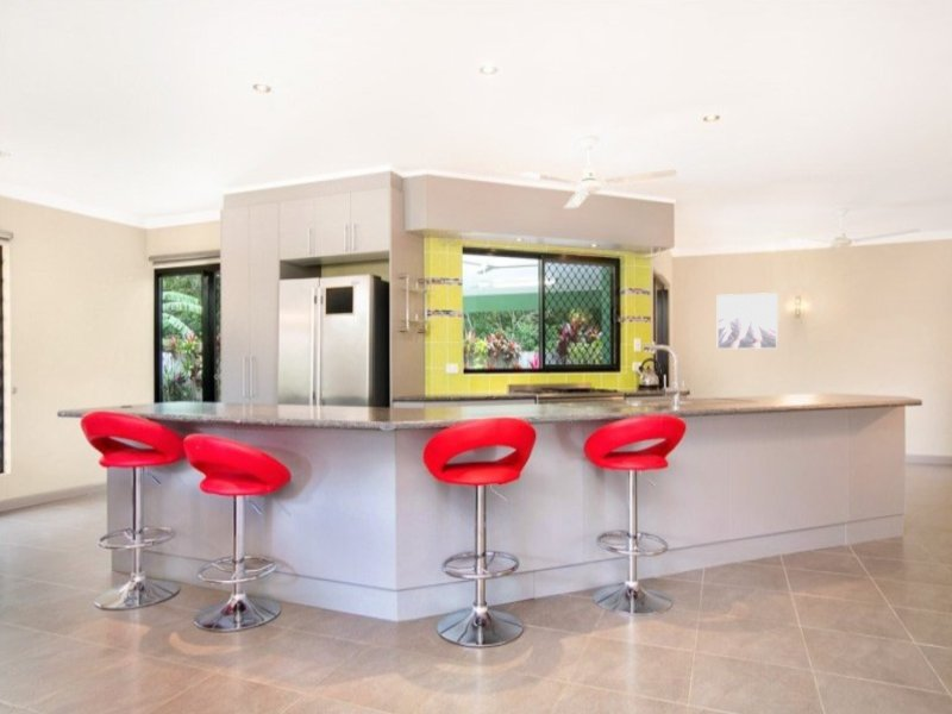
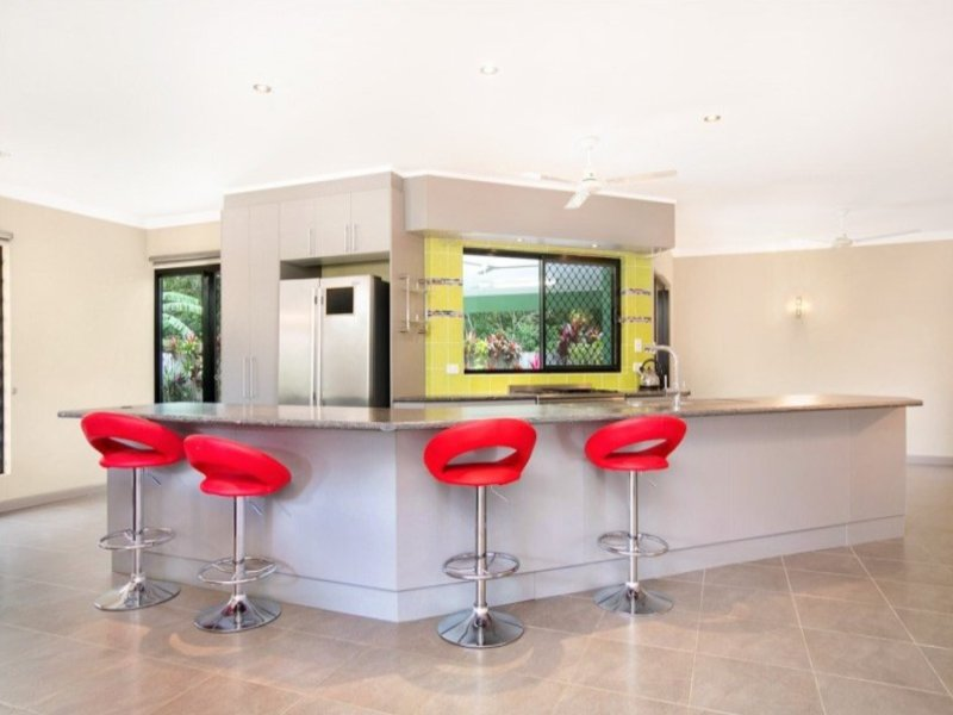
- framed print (746, 321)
